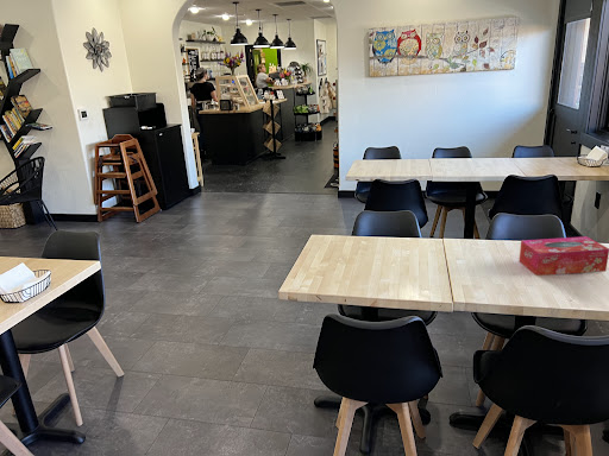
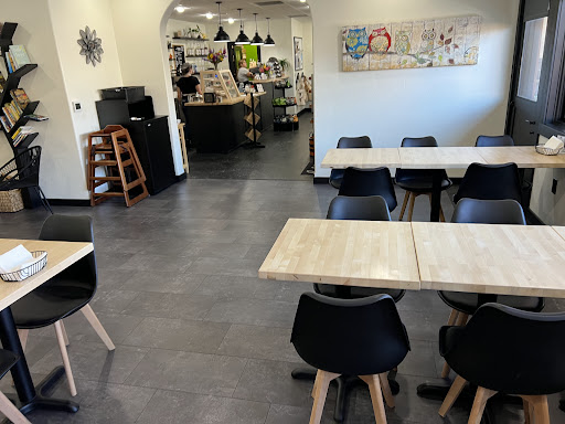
- tissue box (561, 255)
